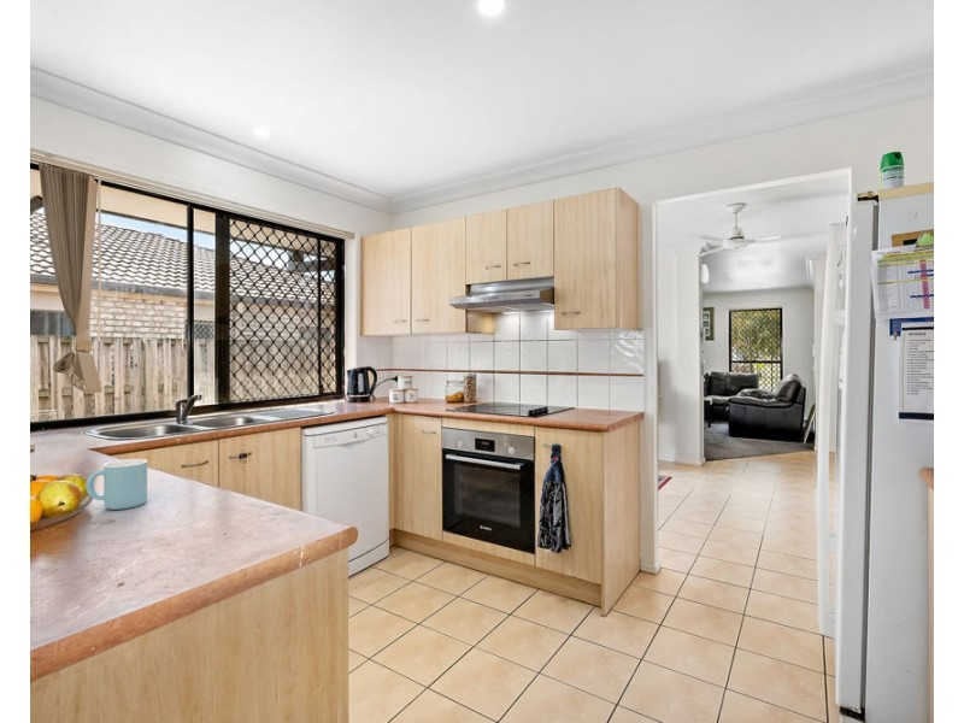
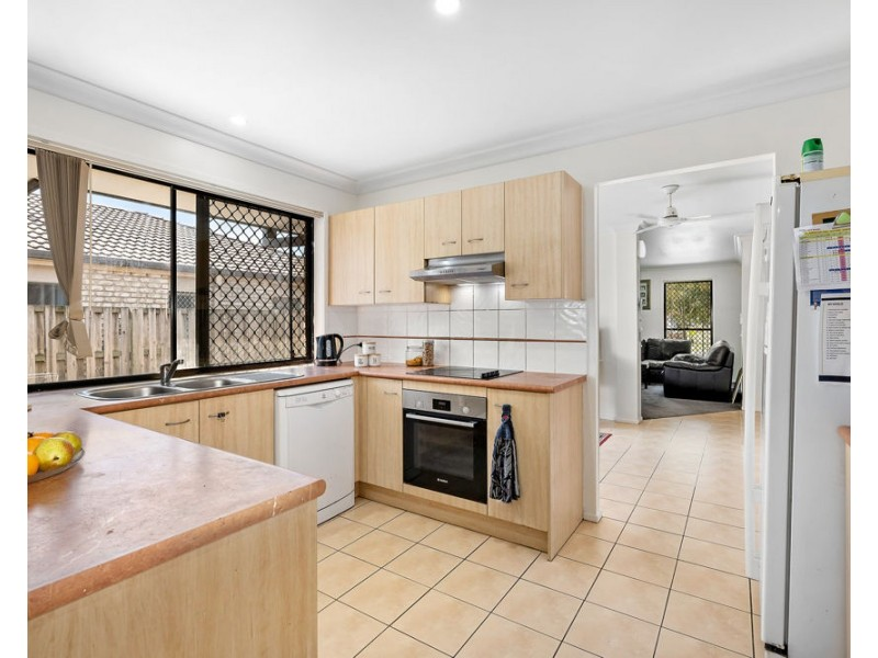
- mug (117, 483)
